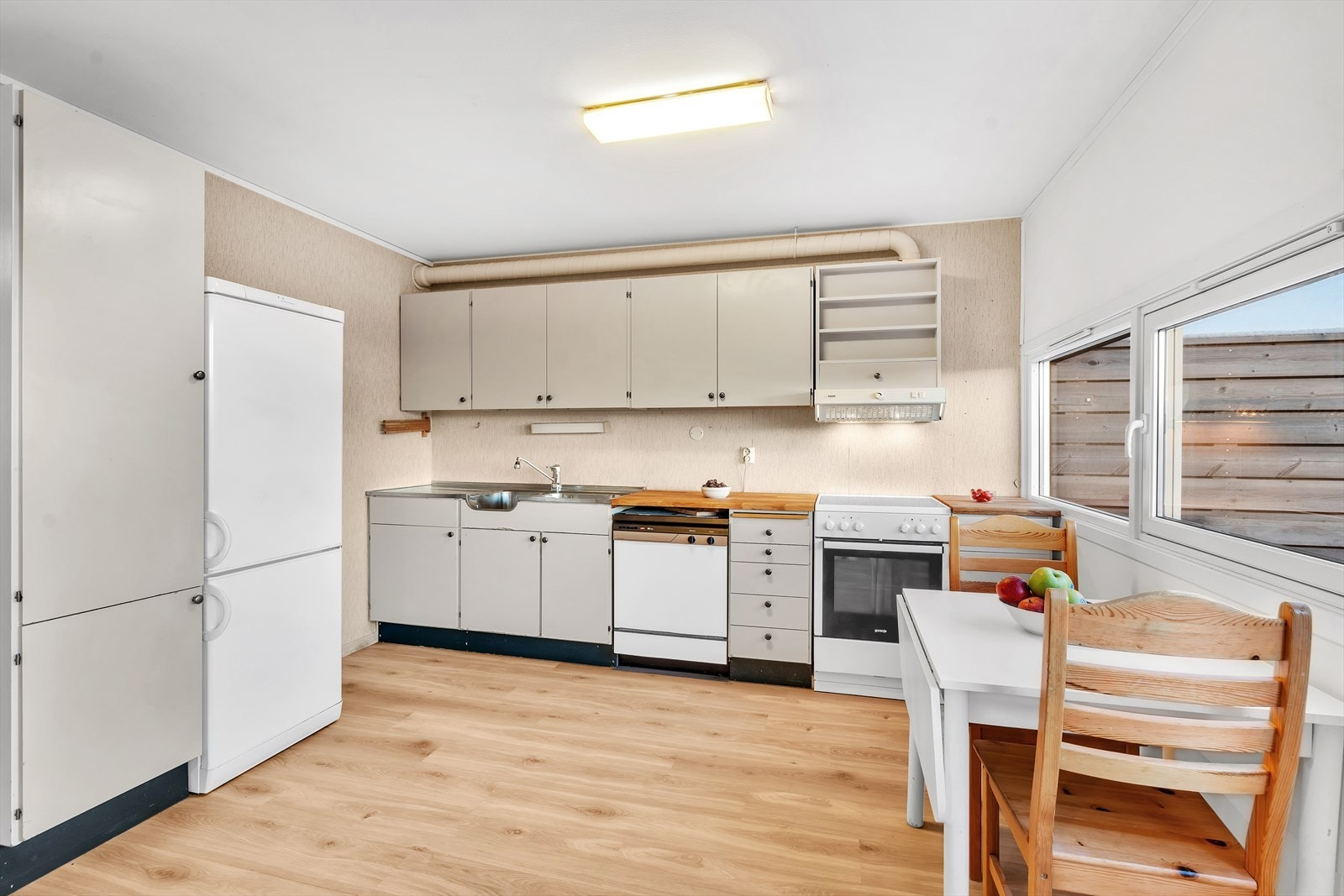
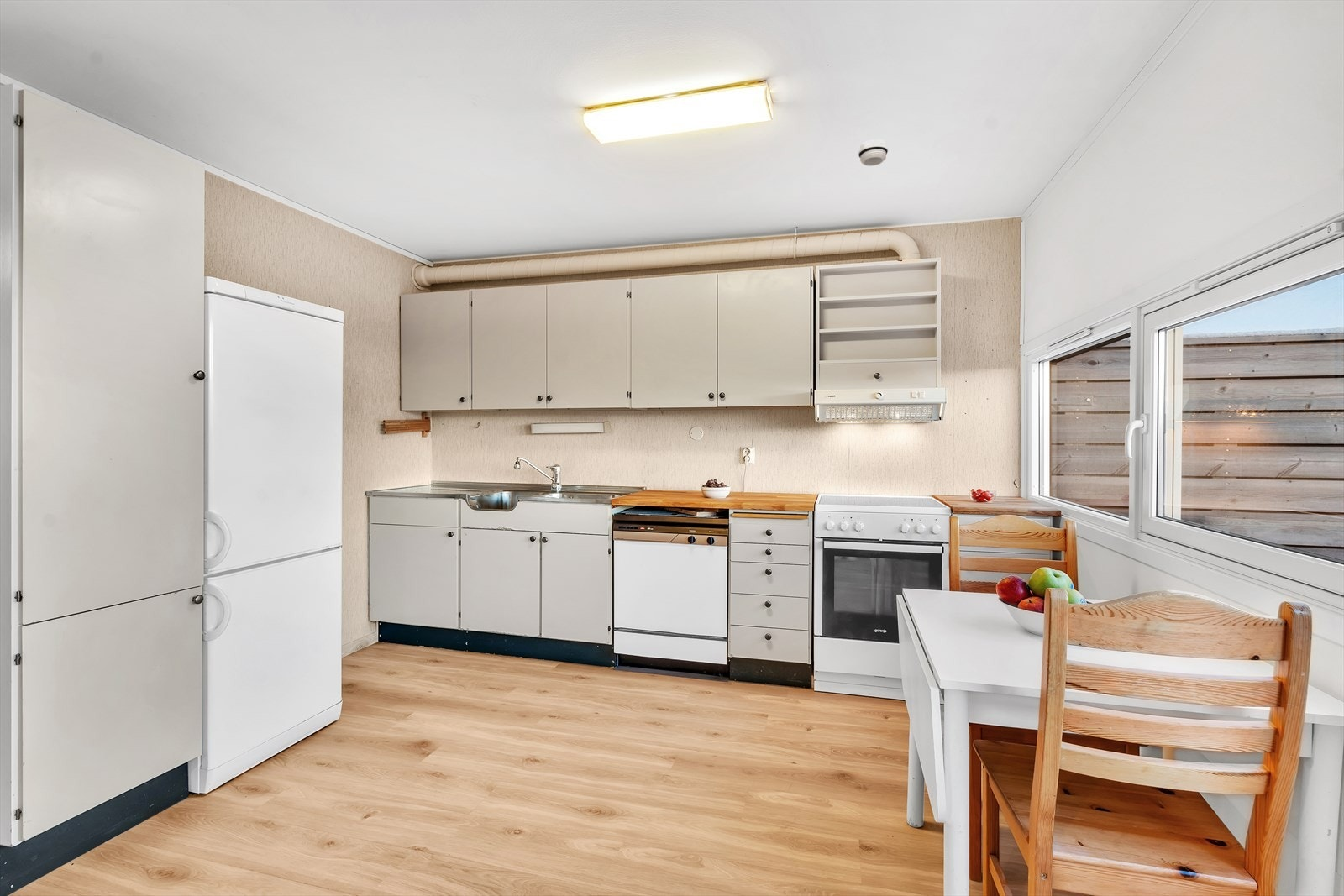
+ smoke detector (873, 153)
